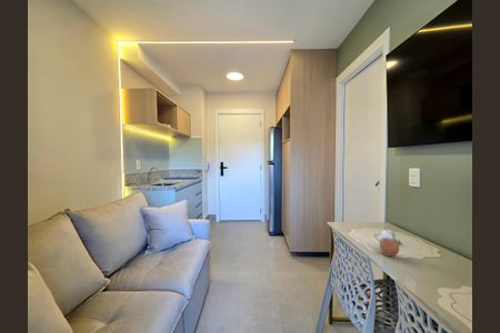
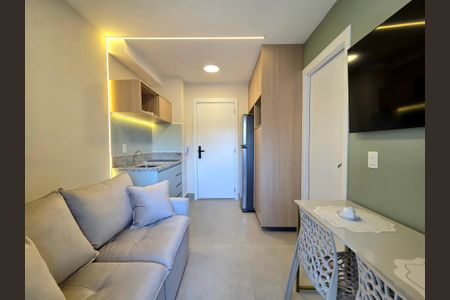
- fruit (389, 246)
